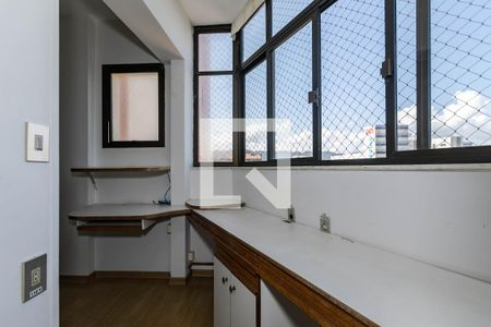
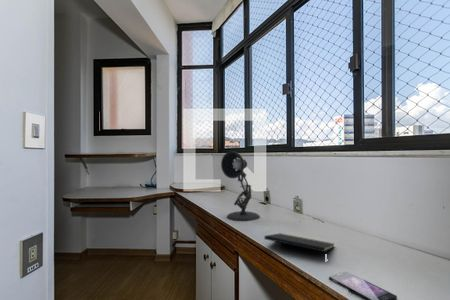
+ notepad (299, 241)
+ smartphone (360, 286)
+ desk lamp (242, 184)
